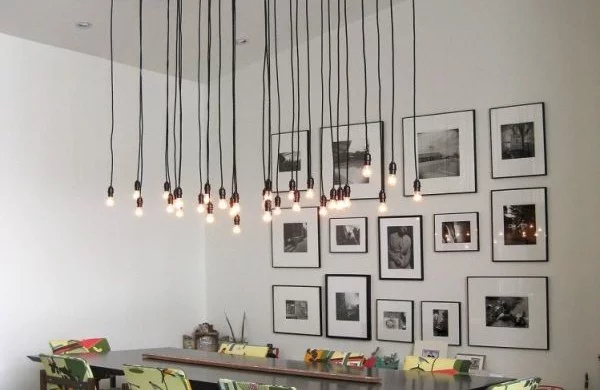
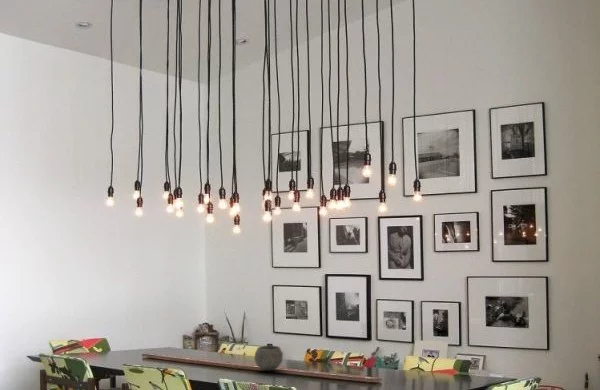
+ bowl (268, 358)
